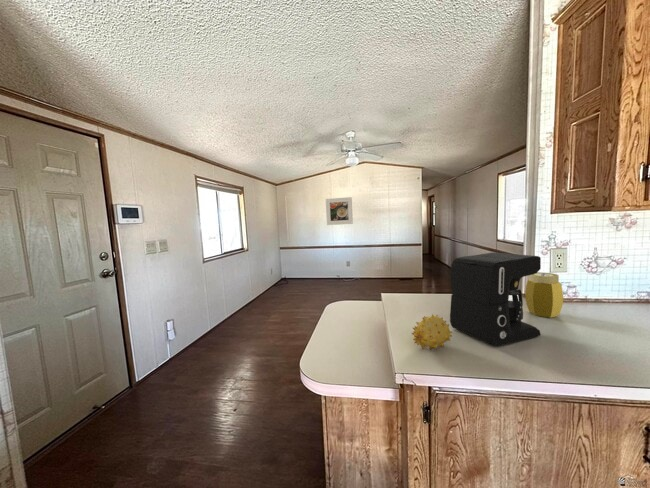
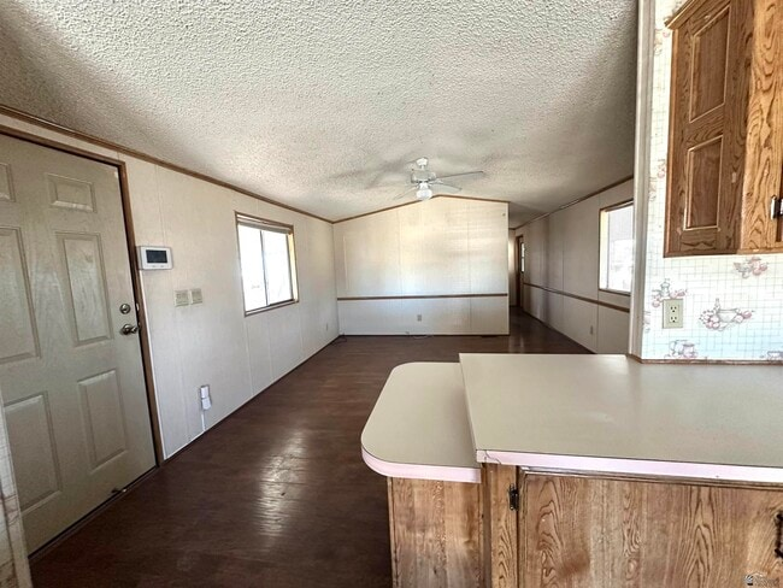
- fruit (431, 331)
- coffee maker (497, 294)
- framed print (339, 211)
- jar (543, 294)
